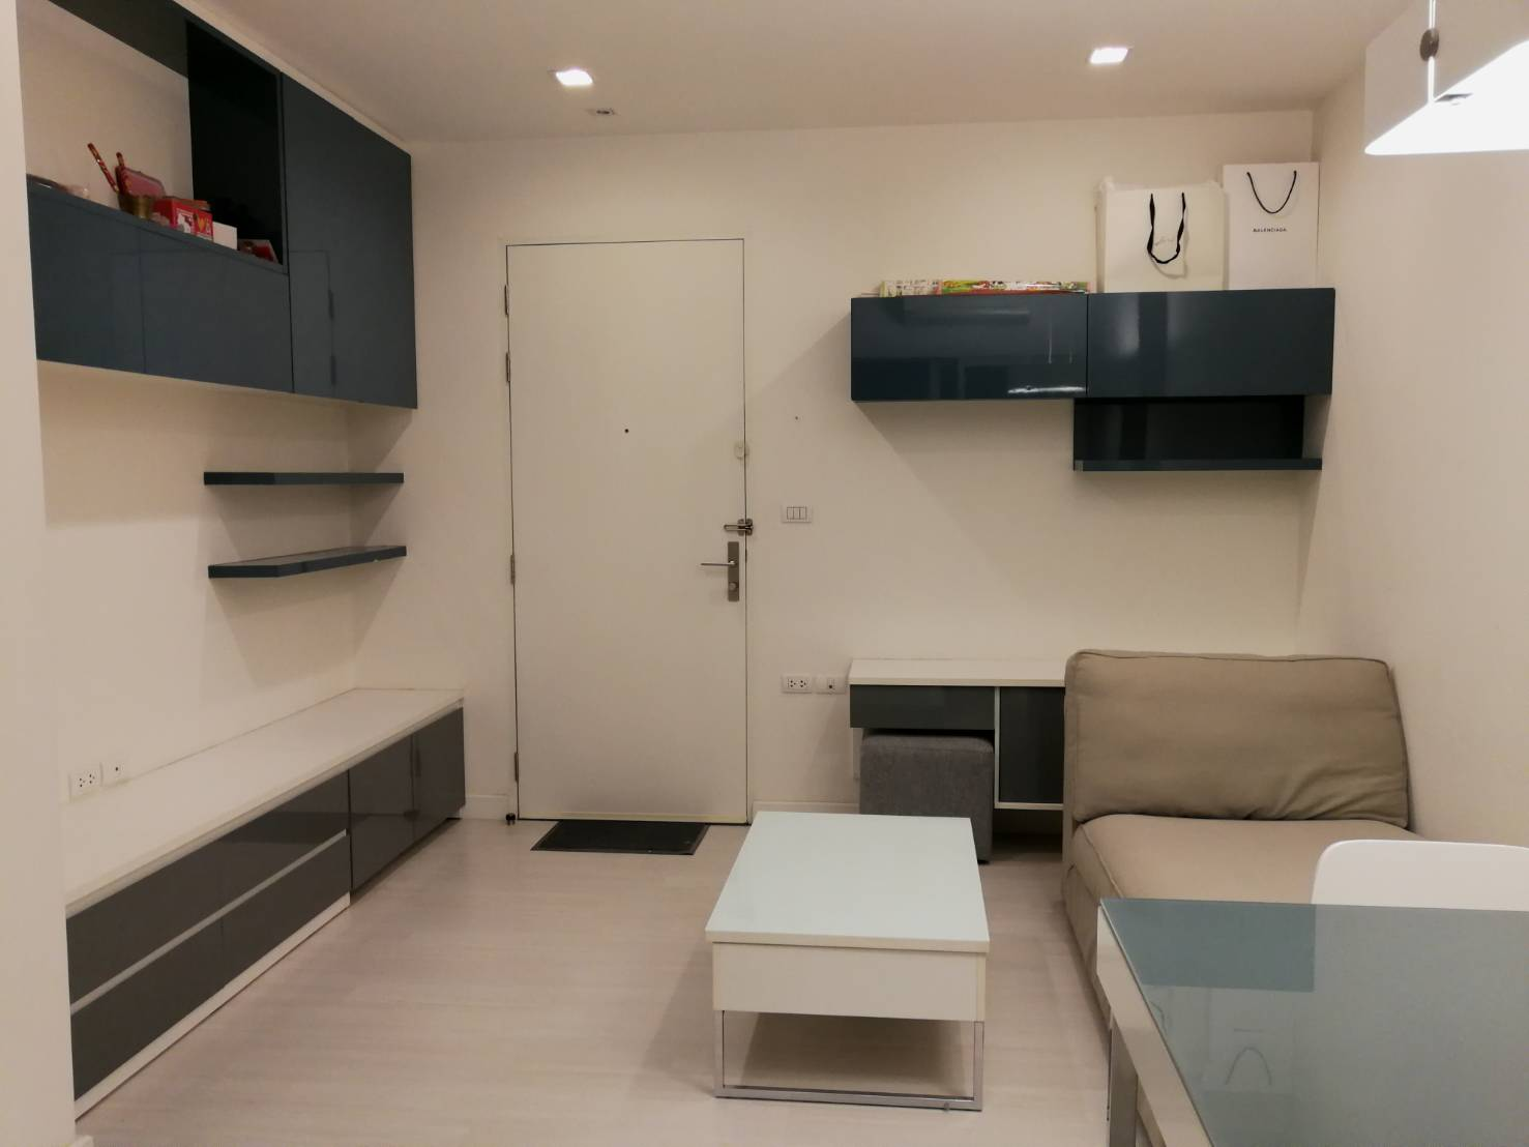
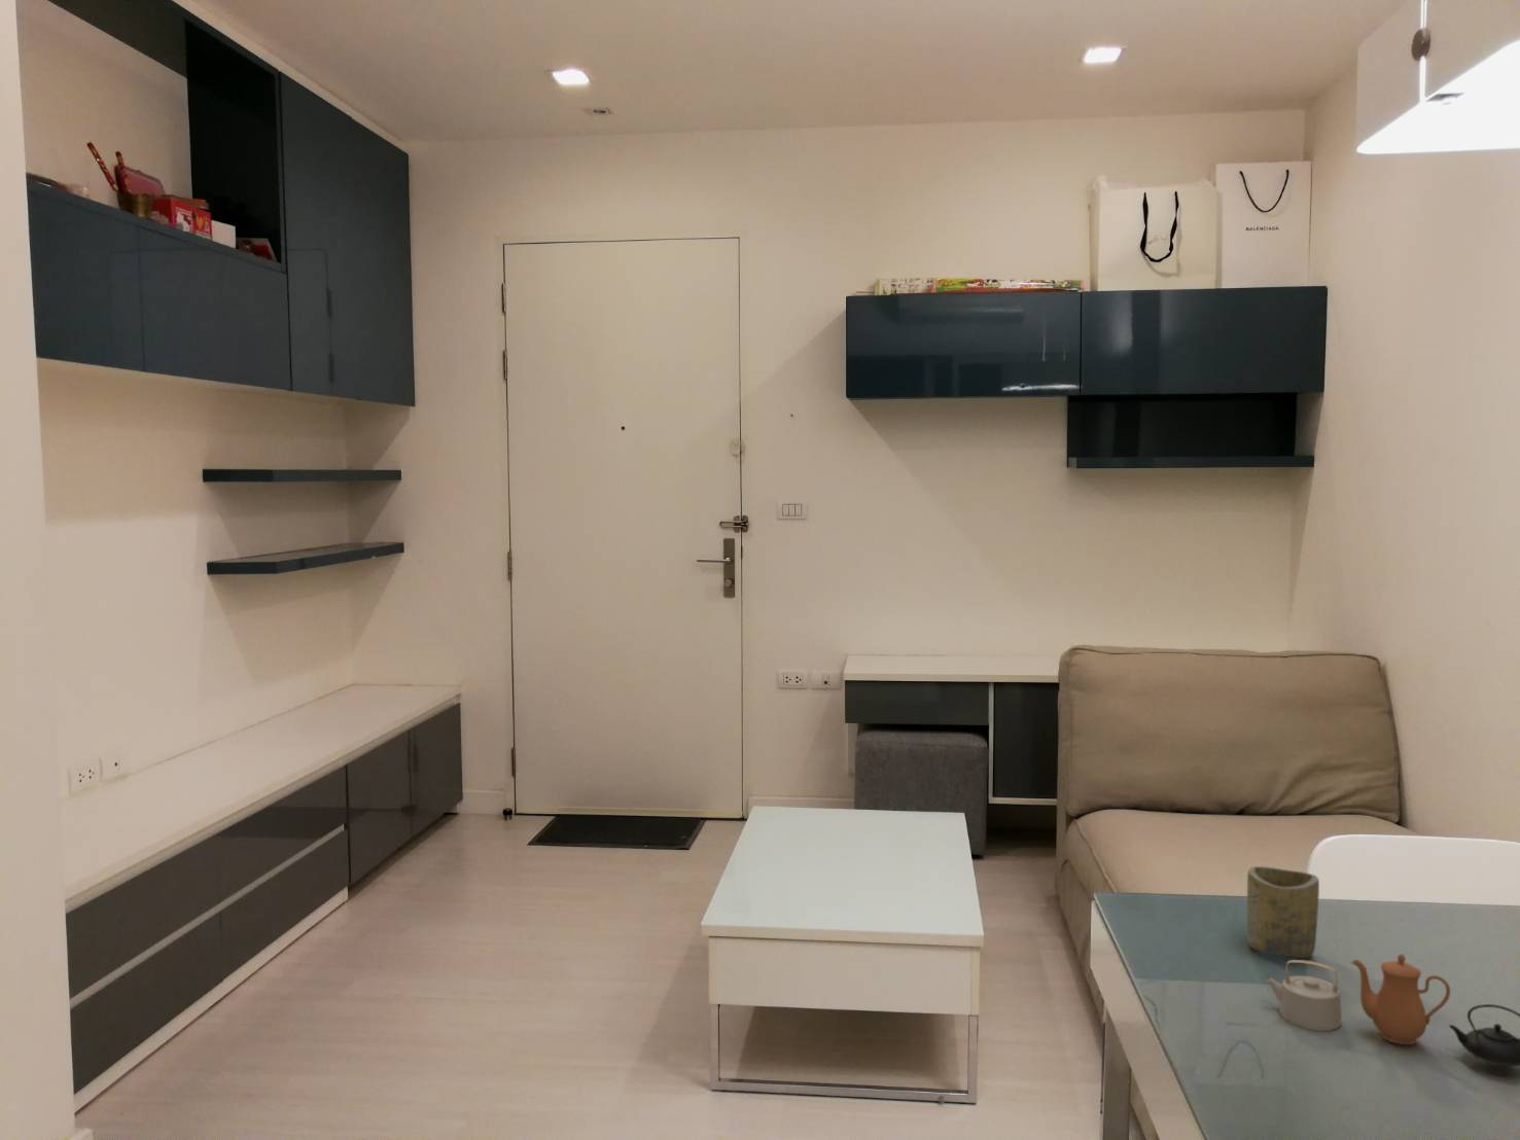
+ teapot (1393, 995)
+ cup (1282, 911)
